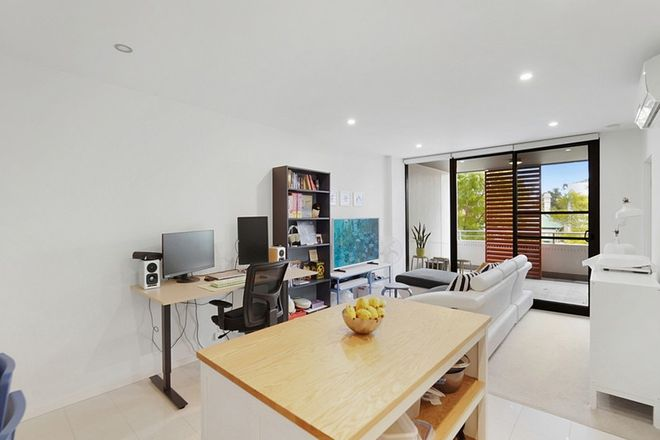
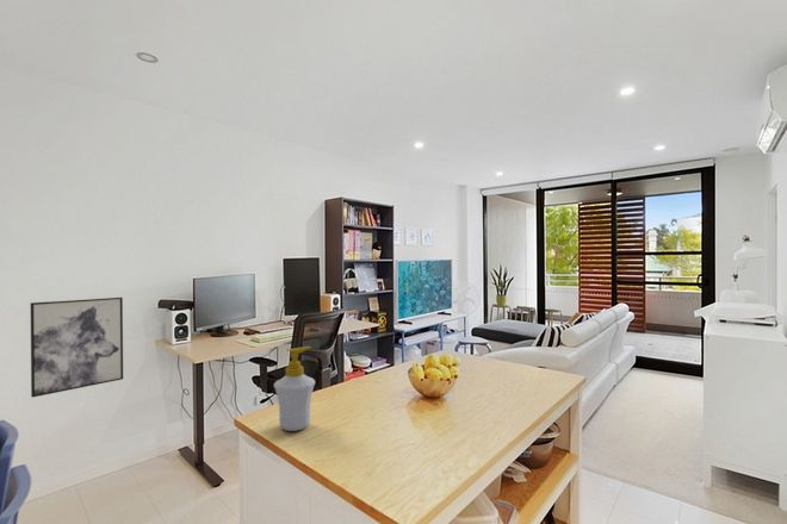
+ wall art (80, 343)
+ soap bottle (295, 387)
